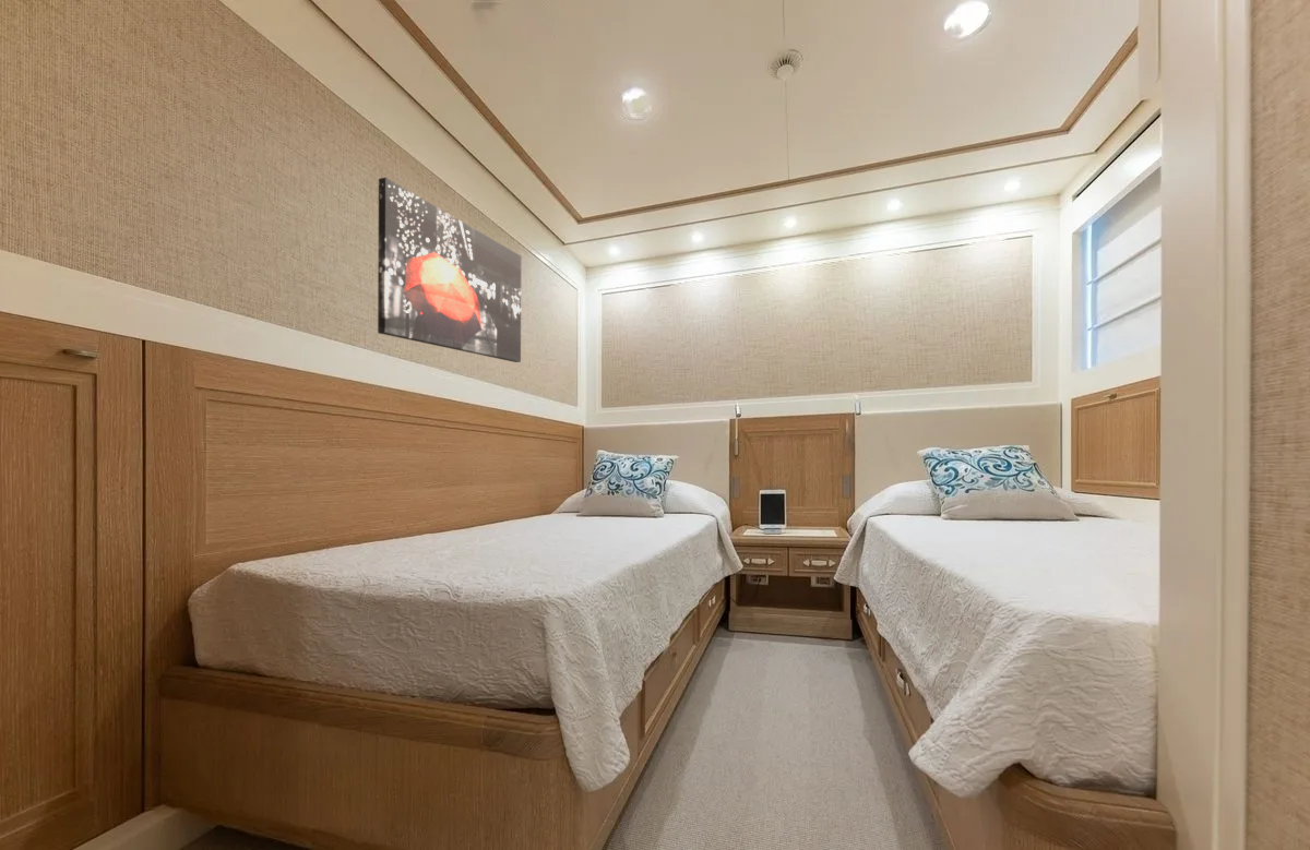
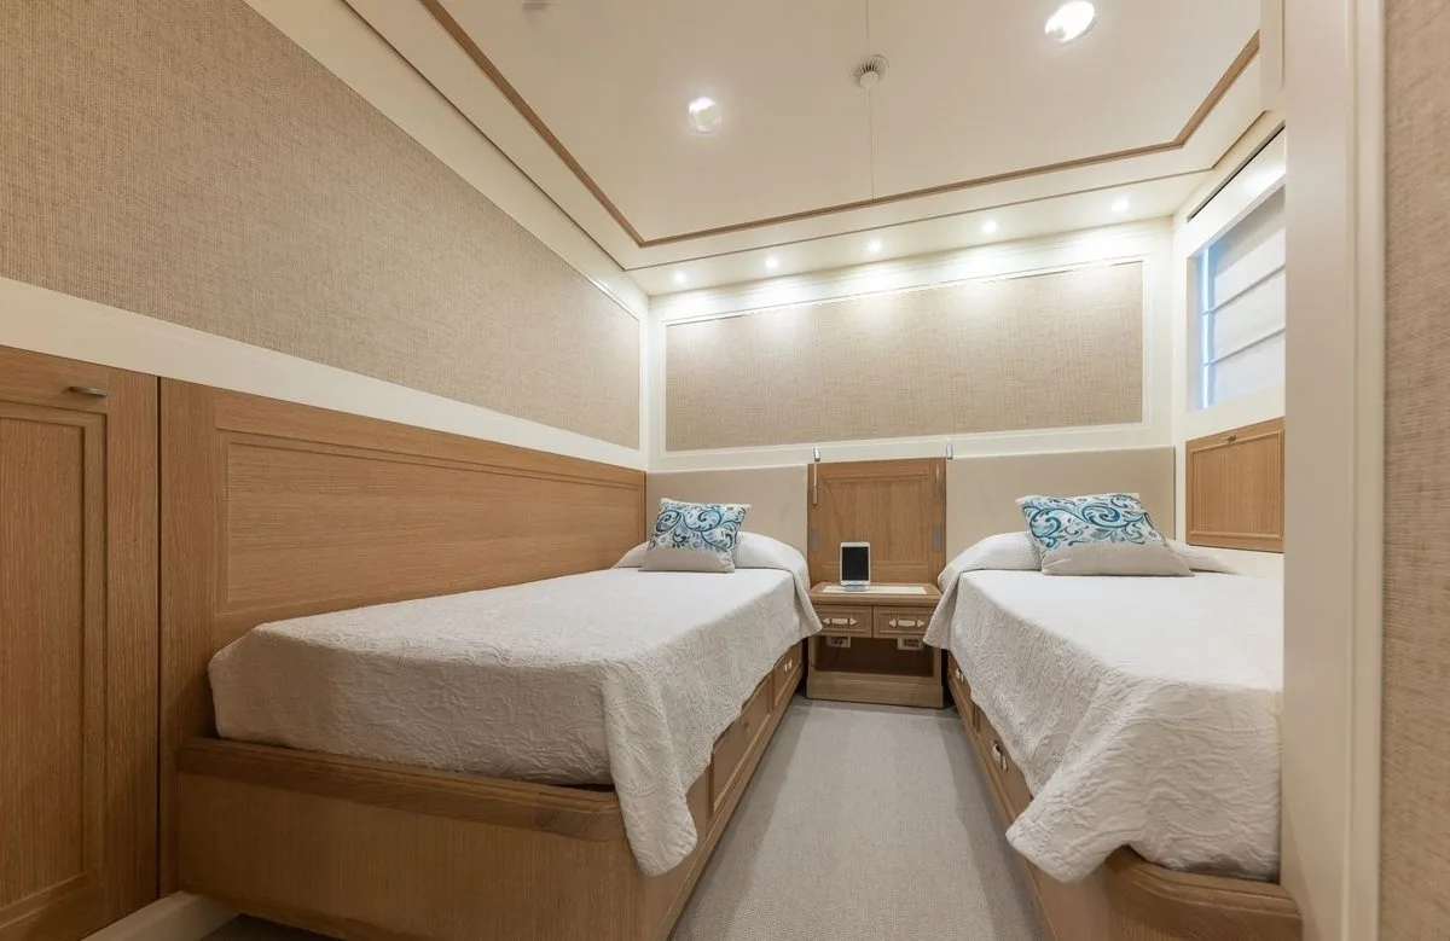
- wall art (463, 287)
